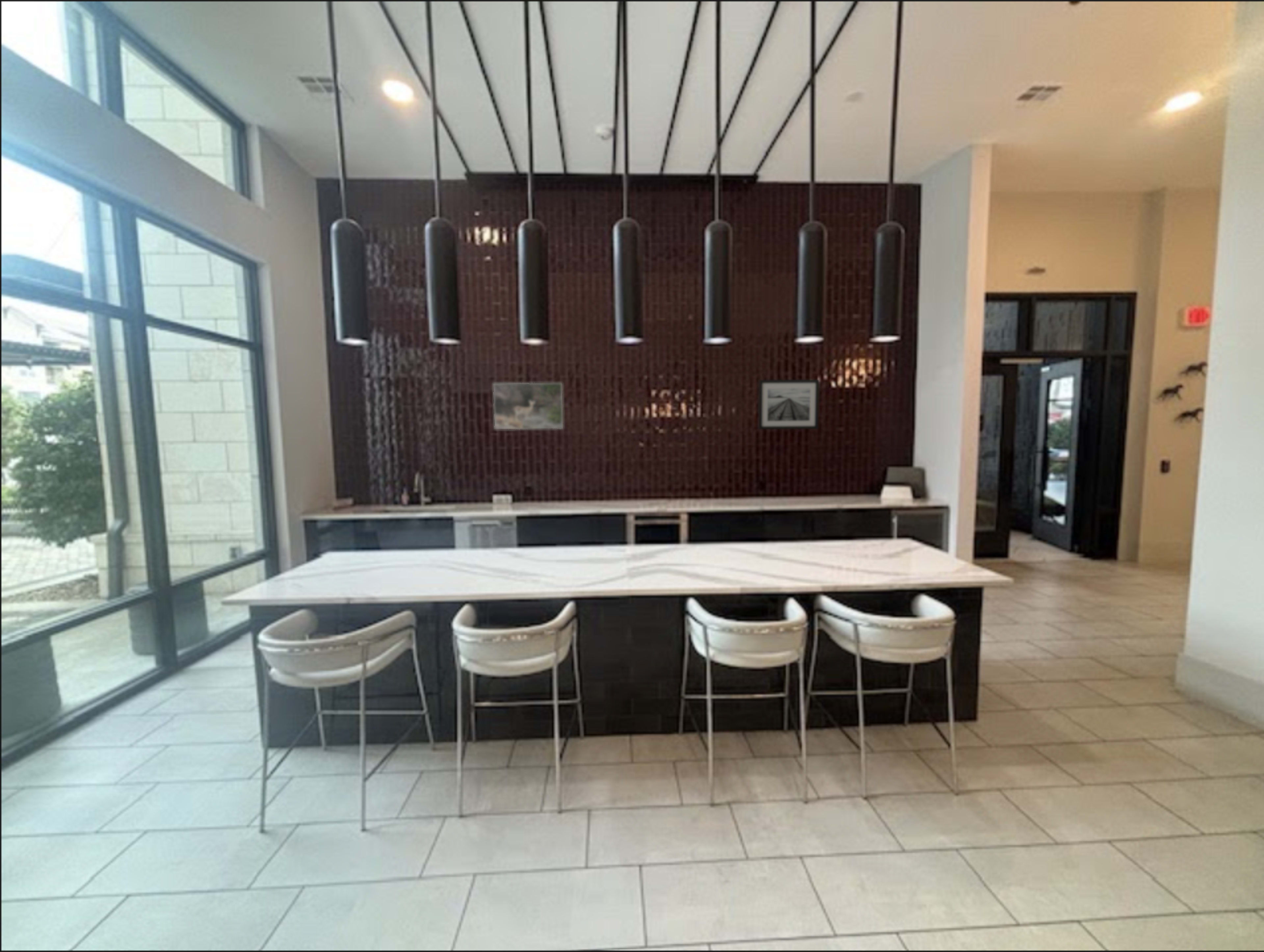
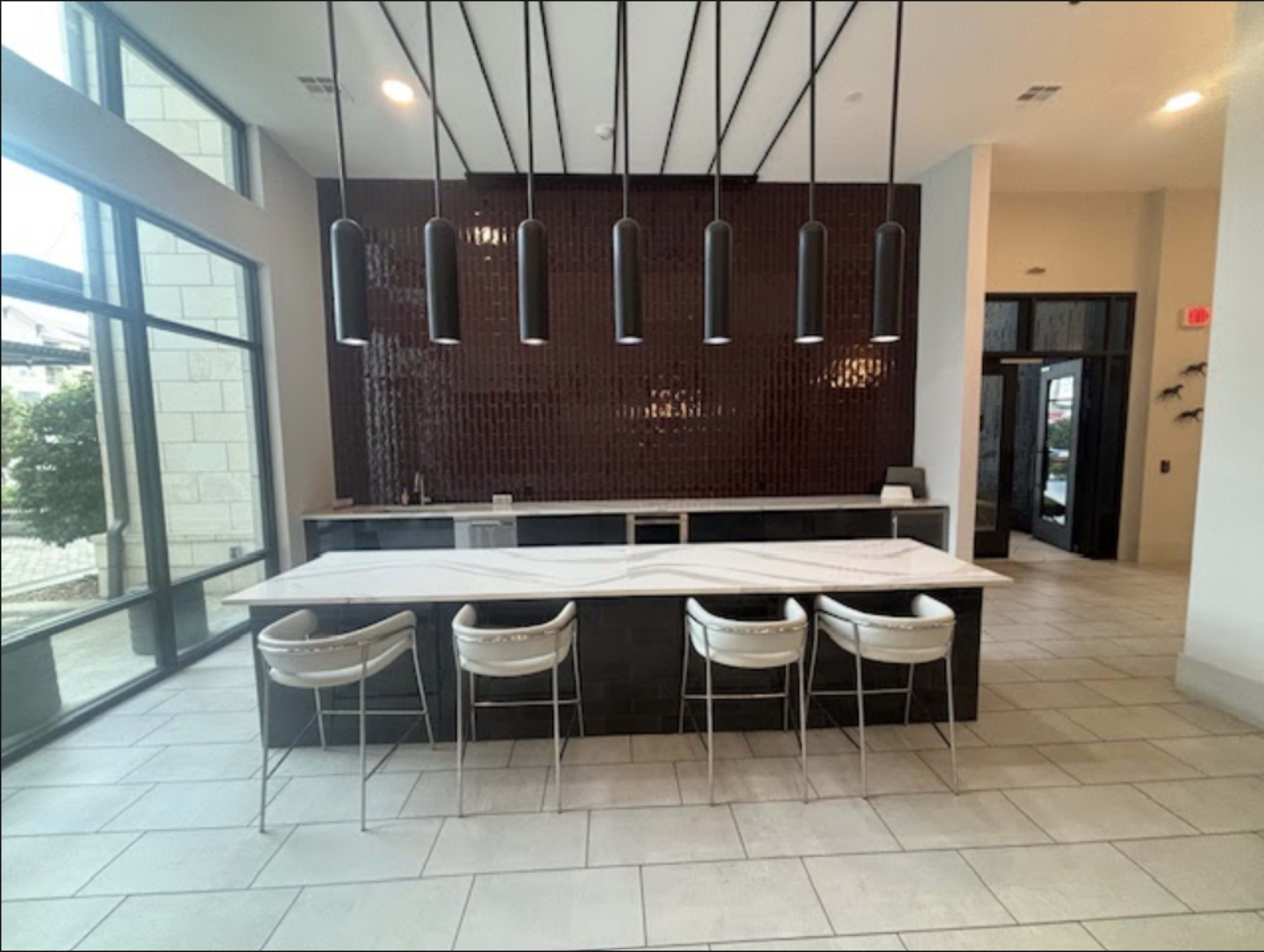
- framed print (528, 406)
- wall art (789, 404)
